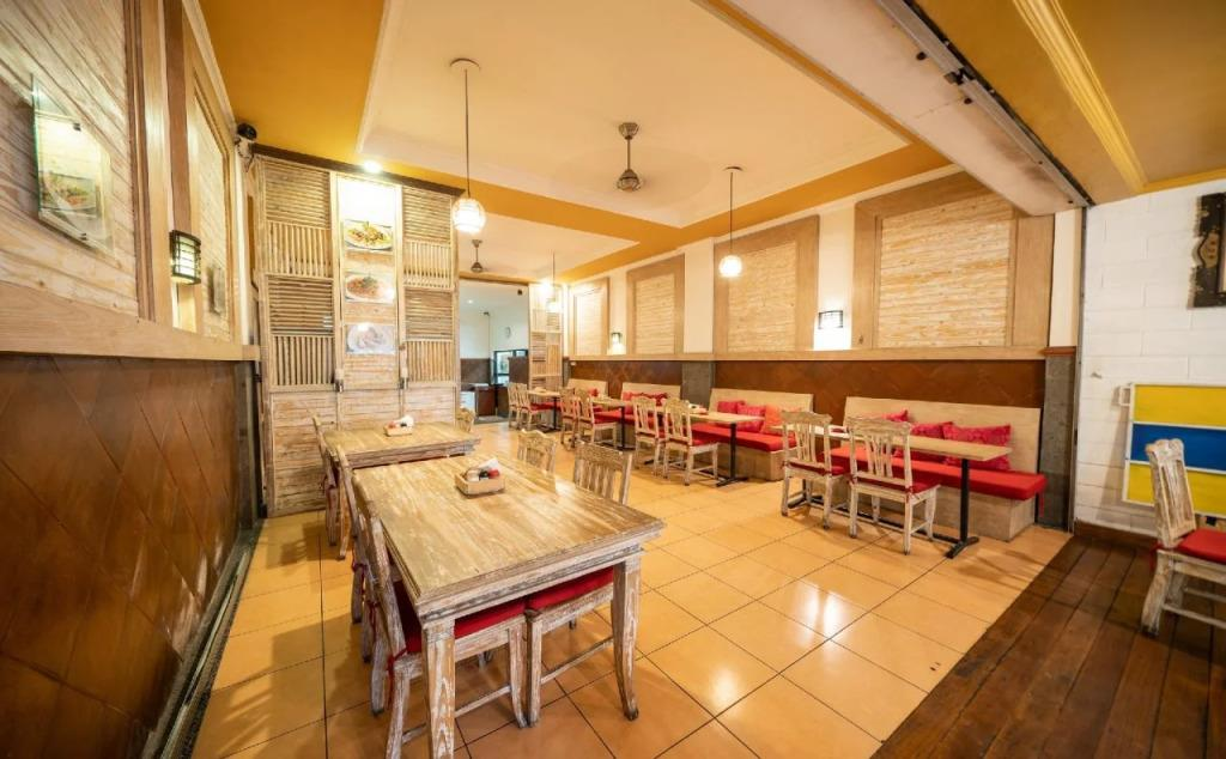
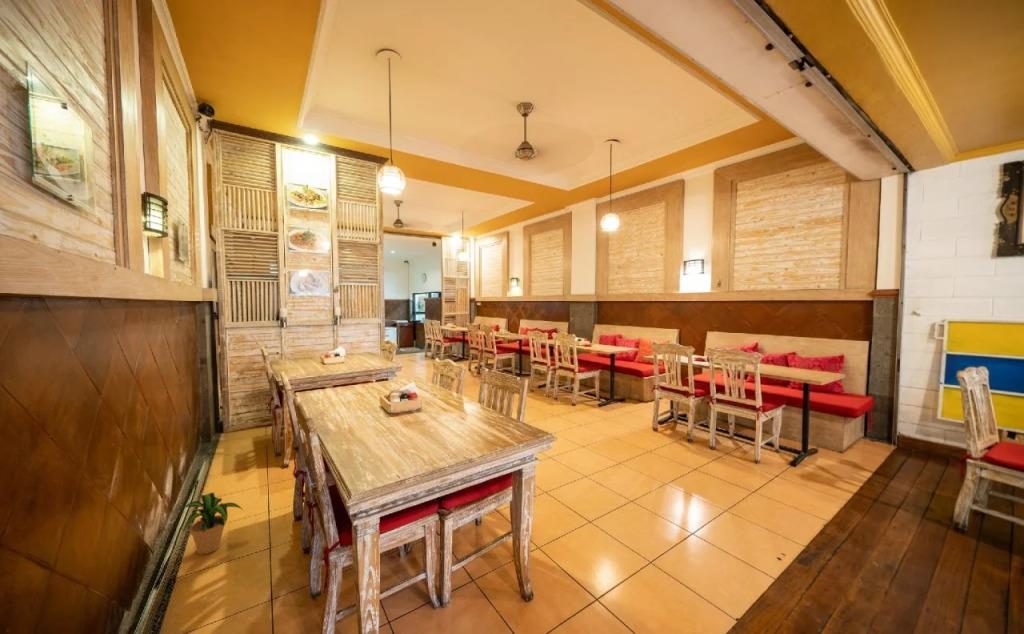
+ potted plant (208, 524)
